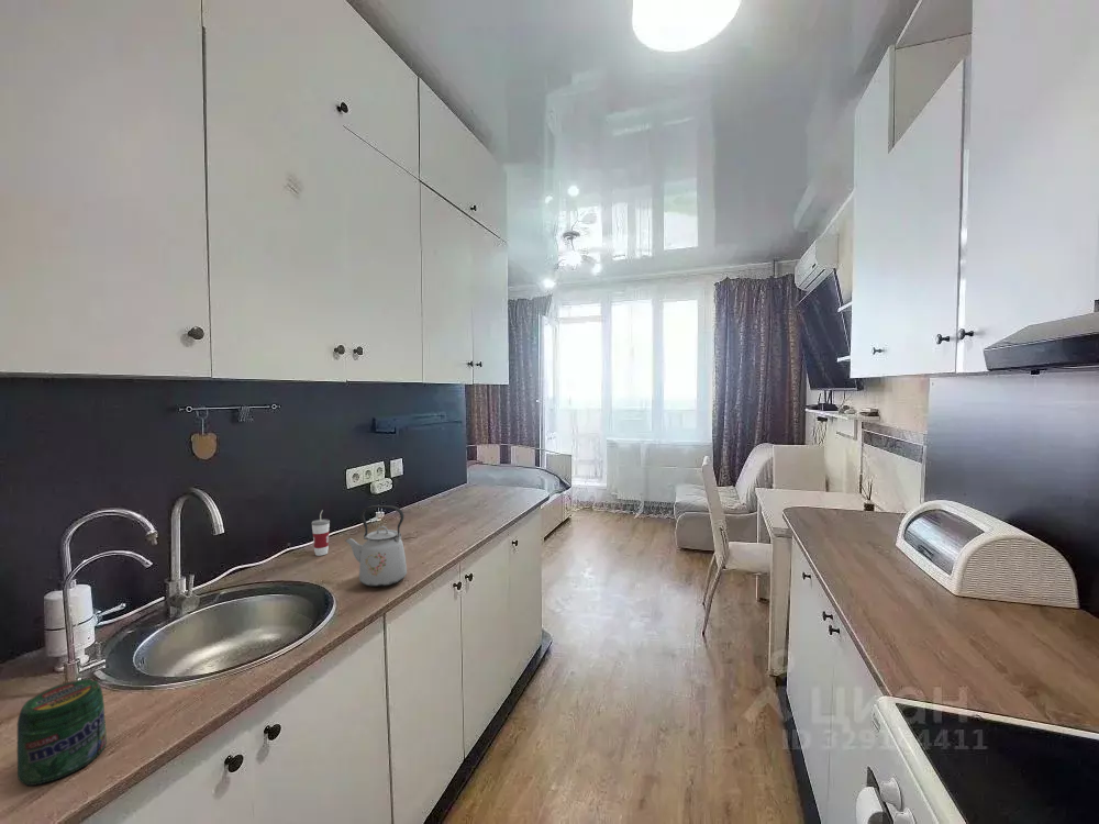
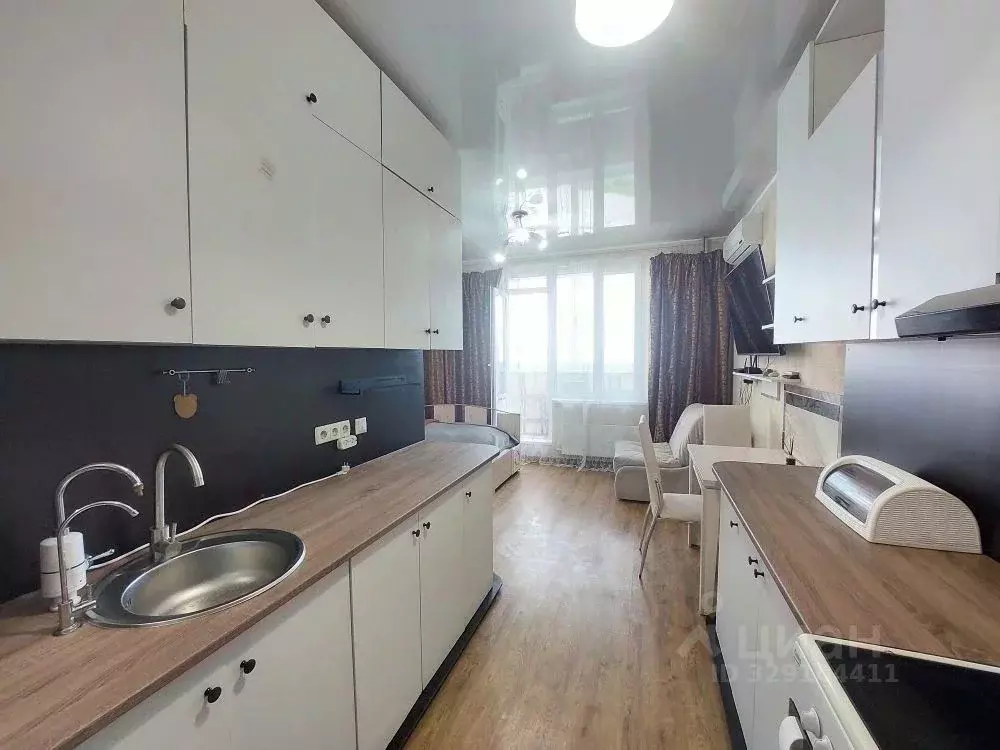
- cup (320, 532)
- jar (63, 727)
- kettle (374, 543)
